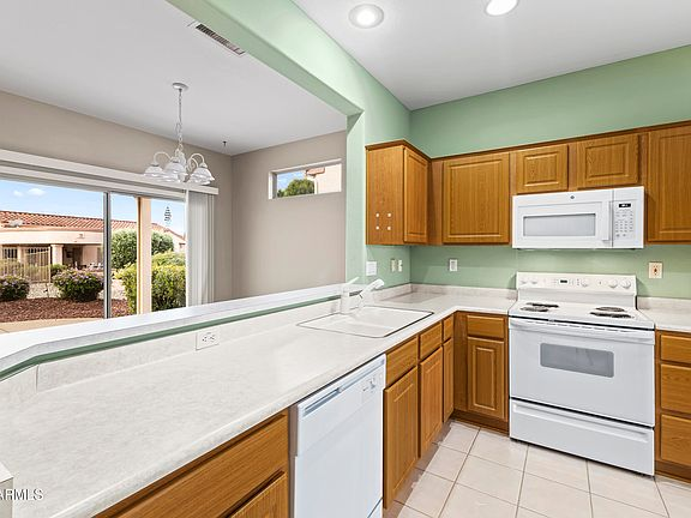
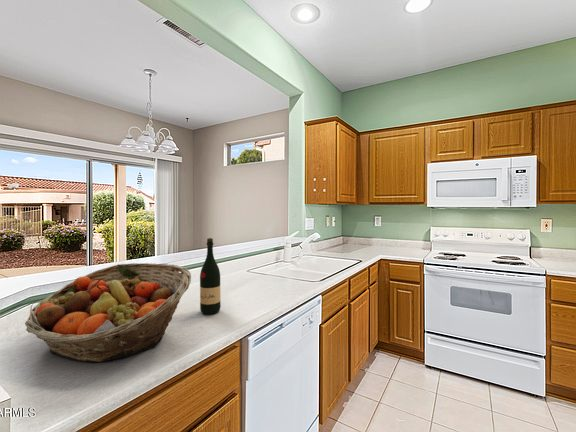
+ wine bottle (210, 274)
+ fruit basket (116, 304)
